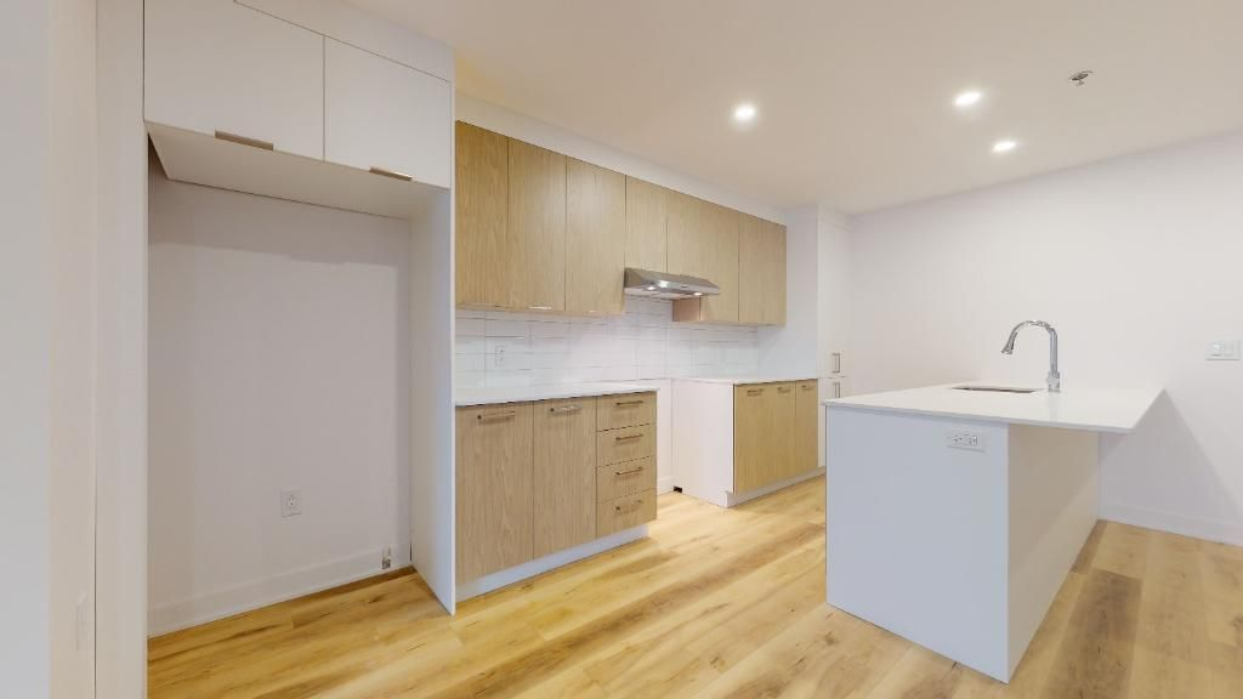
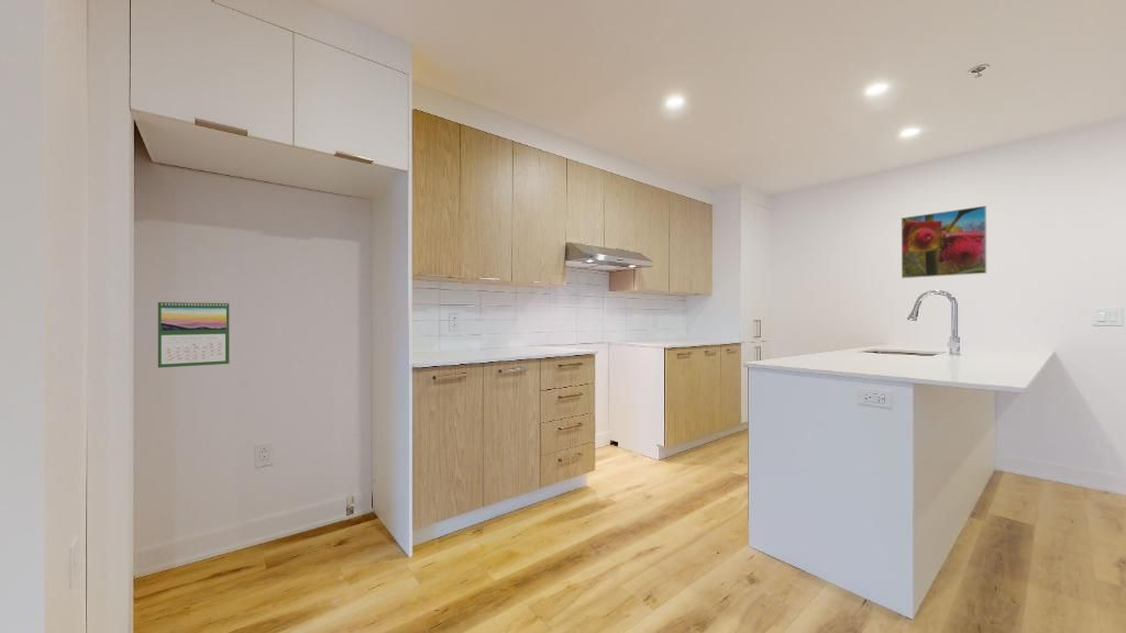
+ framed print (941, 244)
+ calendar (195, 332)
